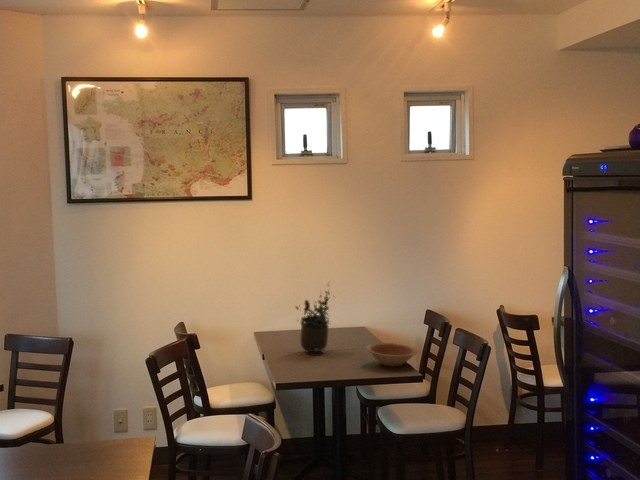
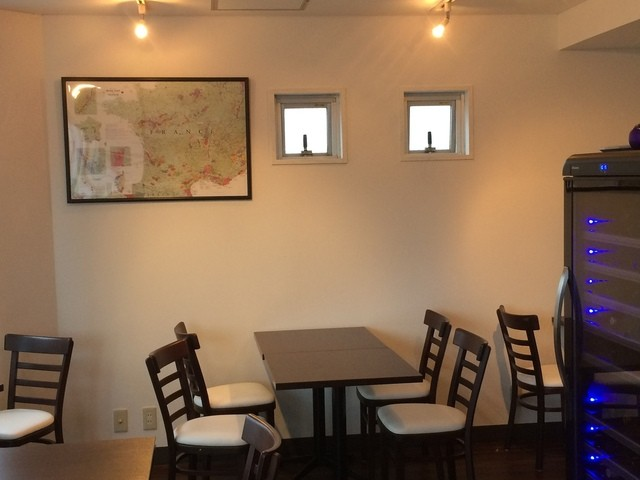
- potted plant (317, 317)
- bowl (391, 355)
